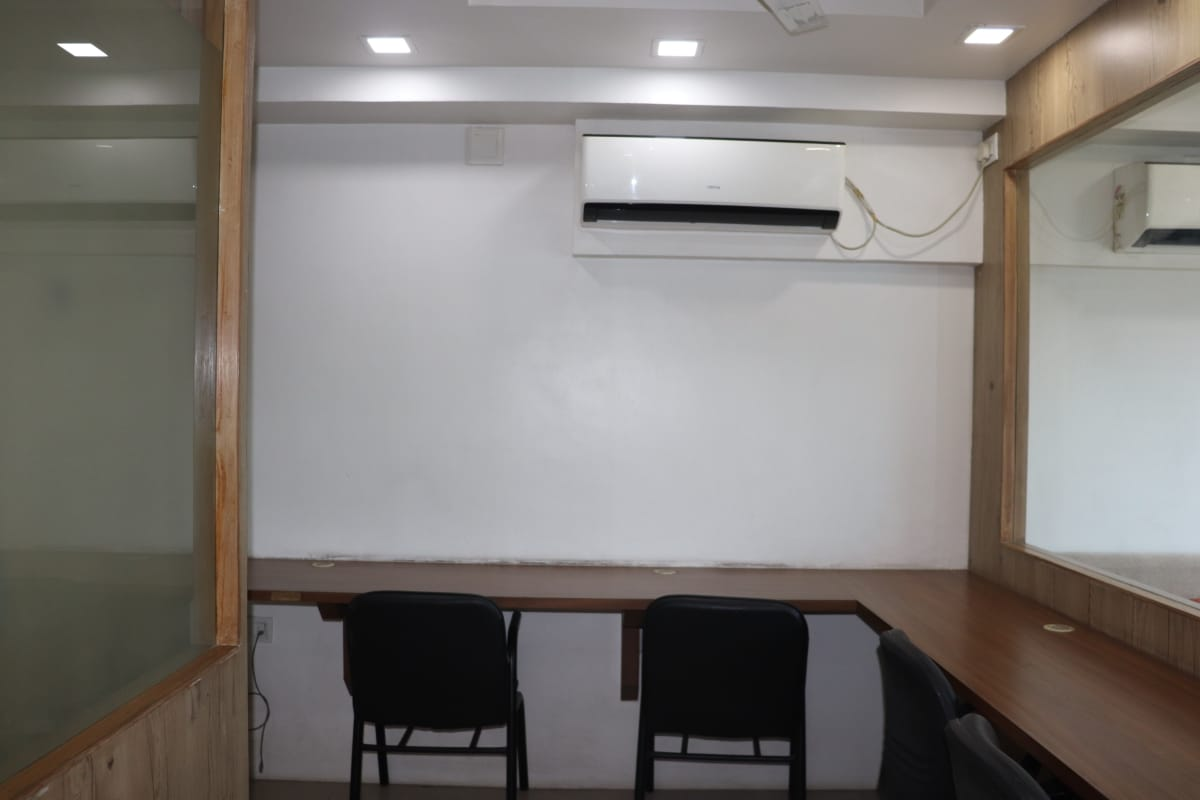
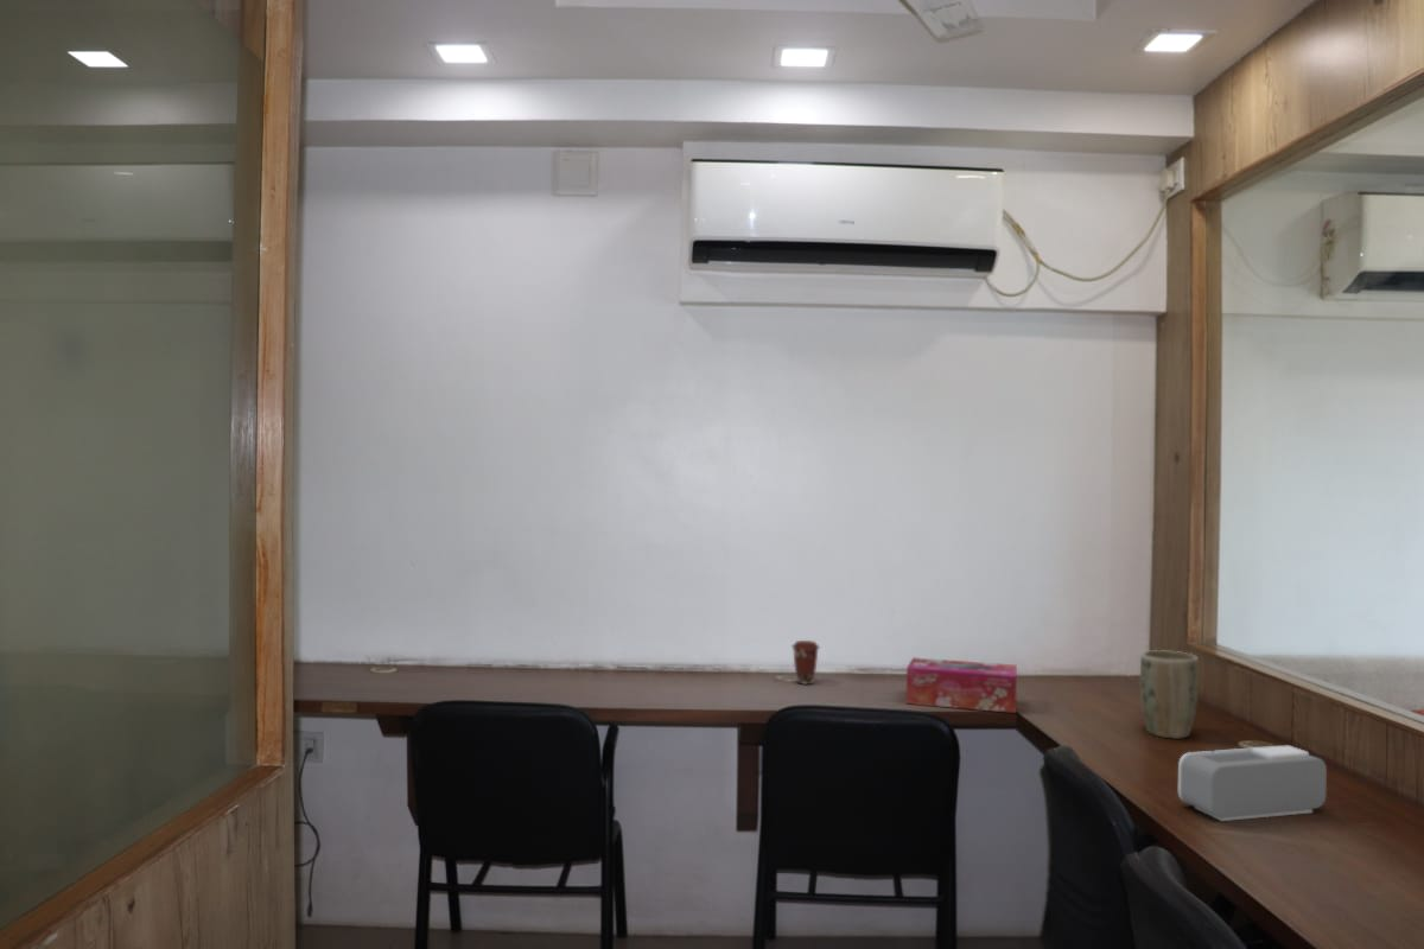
+ alarm clock (1251, 781)
+ coffee cup (805, 662)
+ plant pot (1169, 694)
+ tissue box (961, 683)
